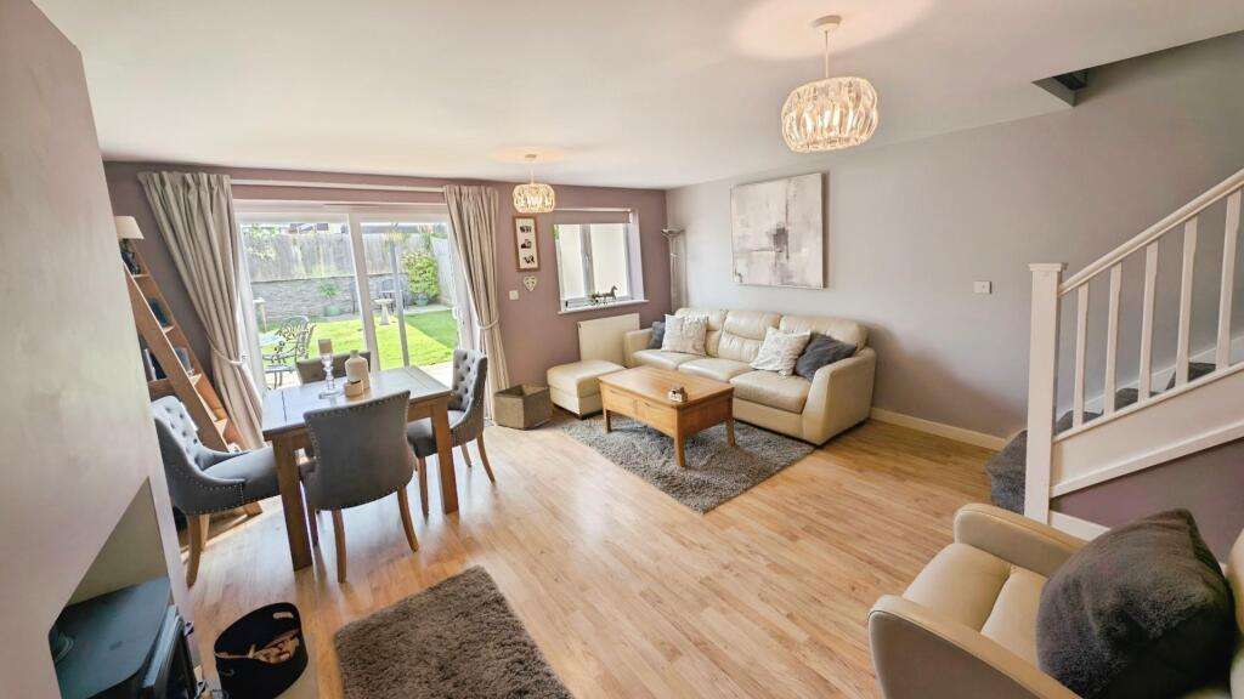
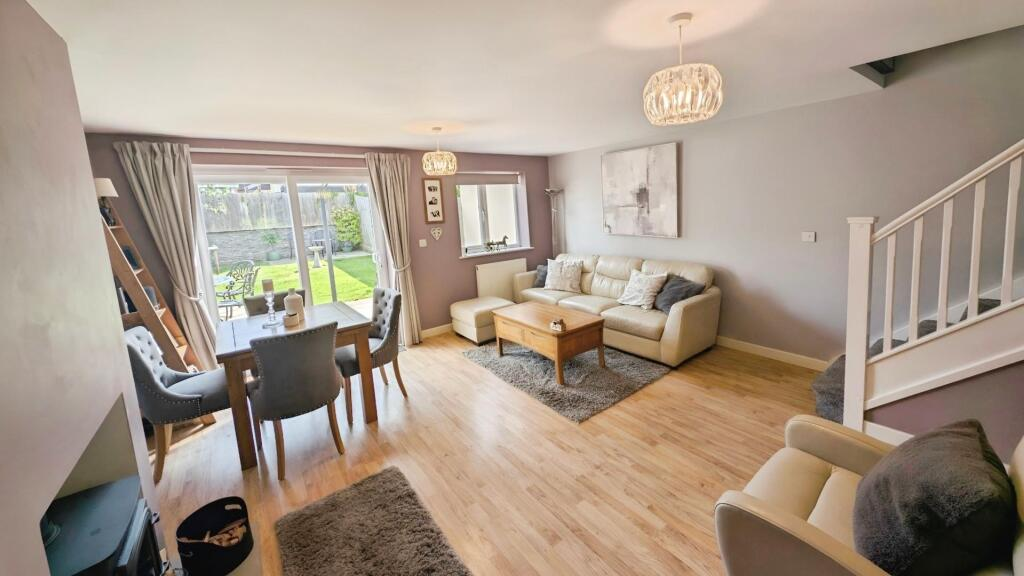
- storage bin (522, 405)
